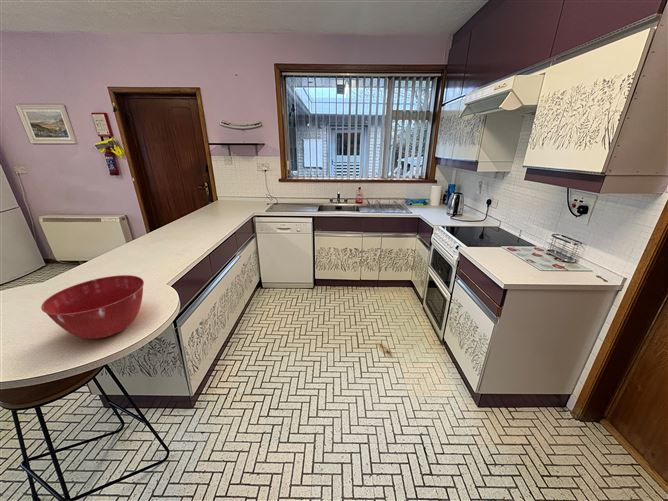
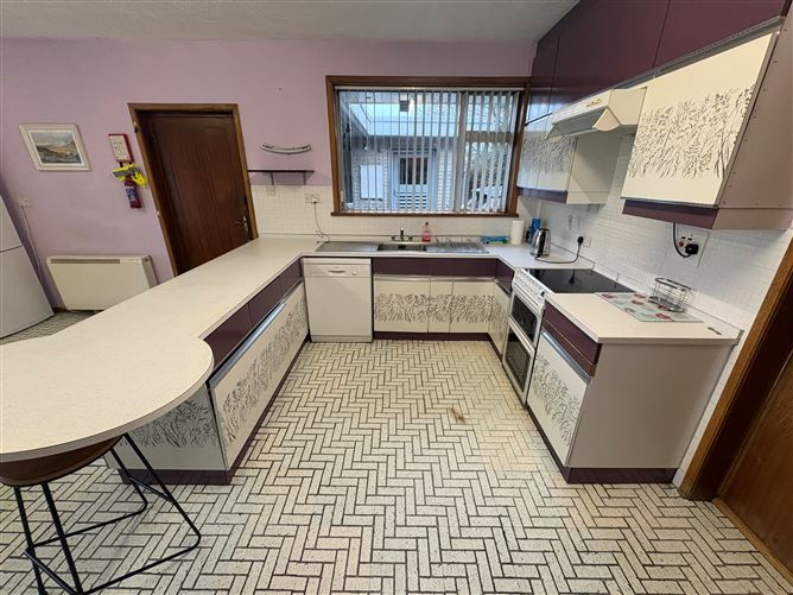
- mixing bowl (102, 310)
